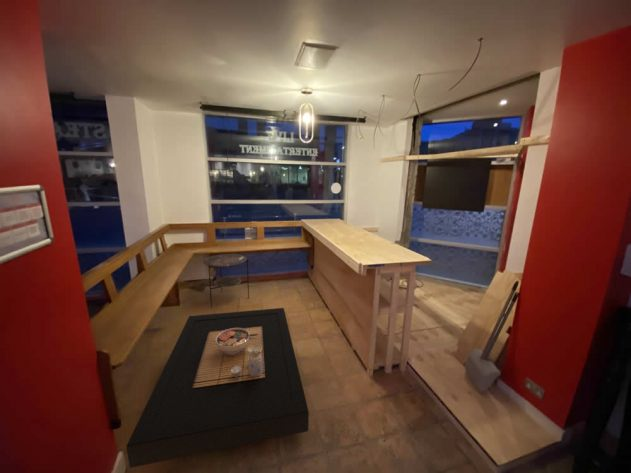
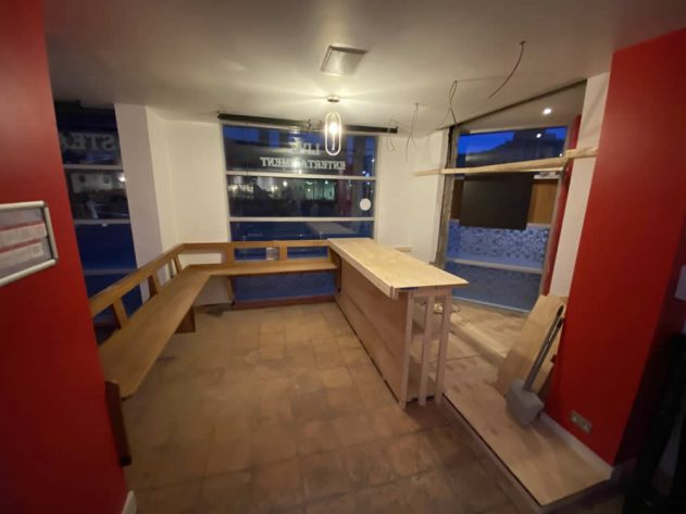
- coffee table (234, 361)
- side table (226, 279)
